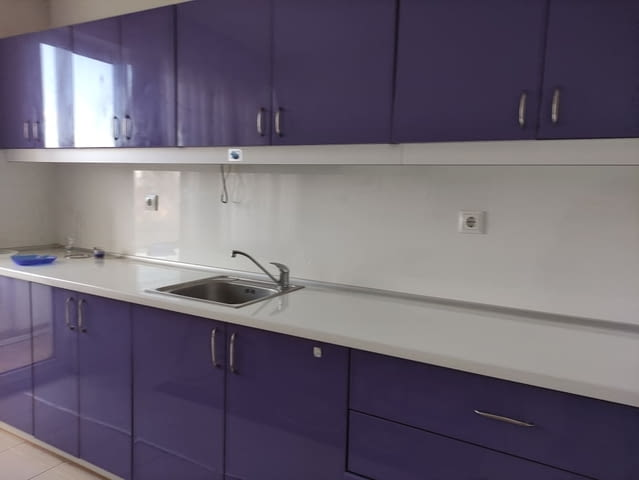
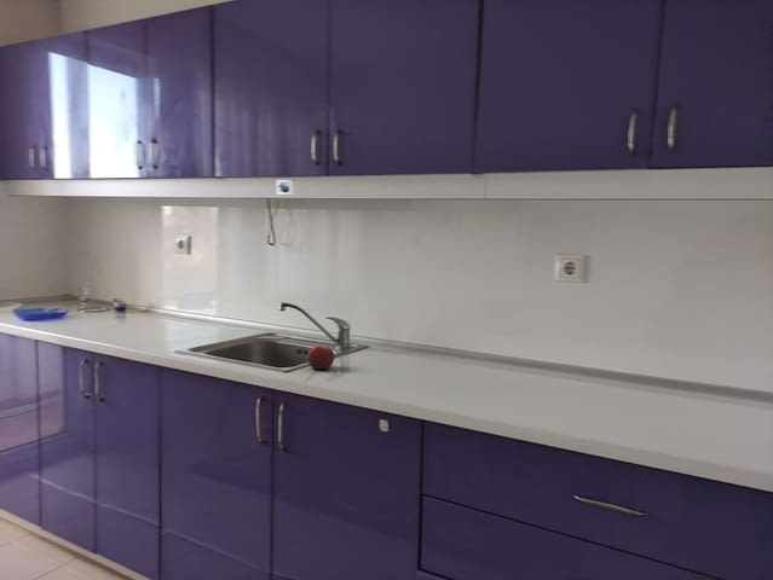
+ apple (321, 356)
